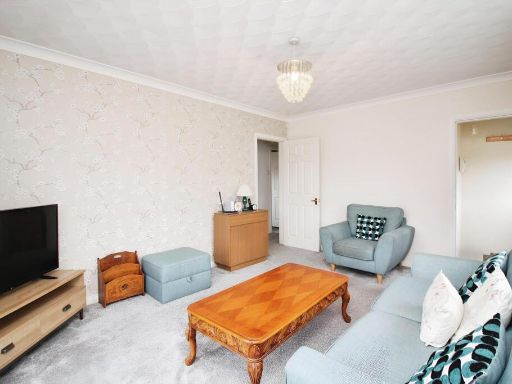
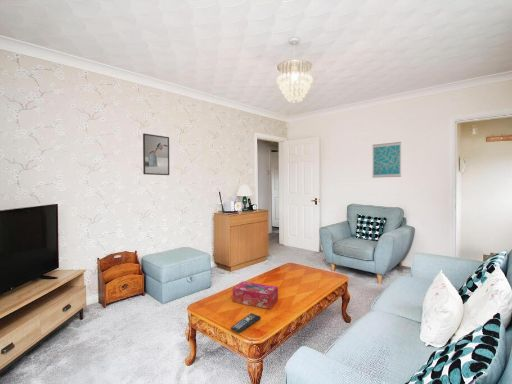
+ tissue box (255, 294)
+ wall art (386, 160)
+ remote control (246, 322)
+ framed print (156, 155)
